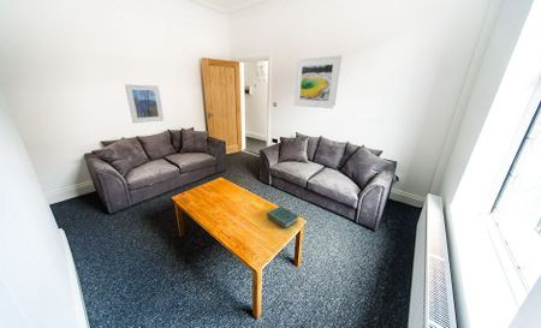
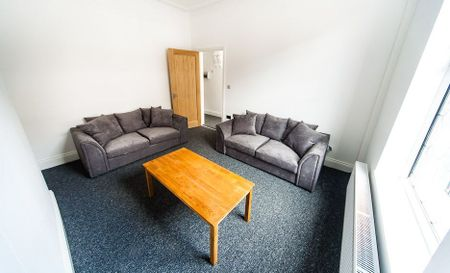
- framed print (145, 103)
- book (283, 216)
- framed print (315, 83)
